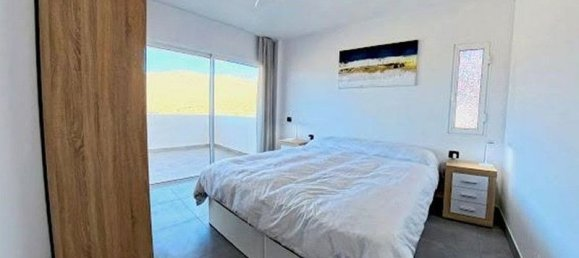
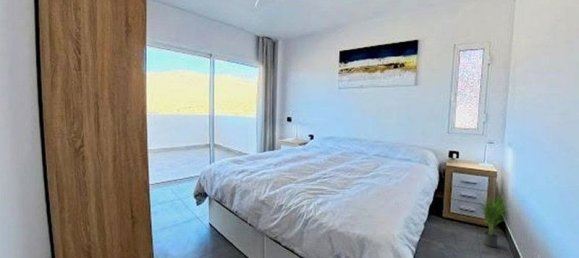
+ potted plant (491, 217)
